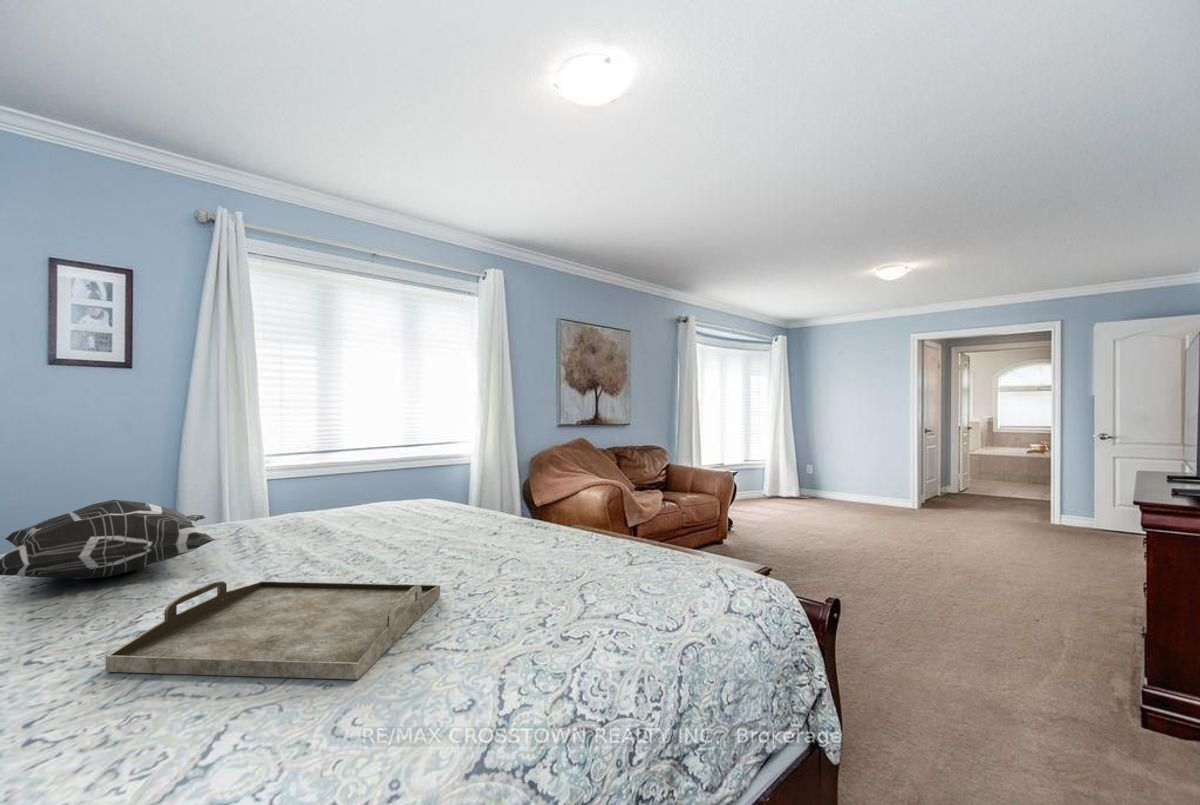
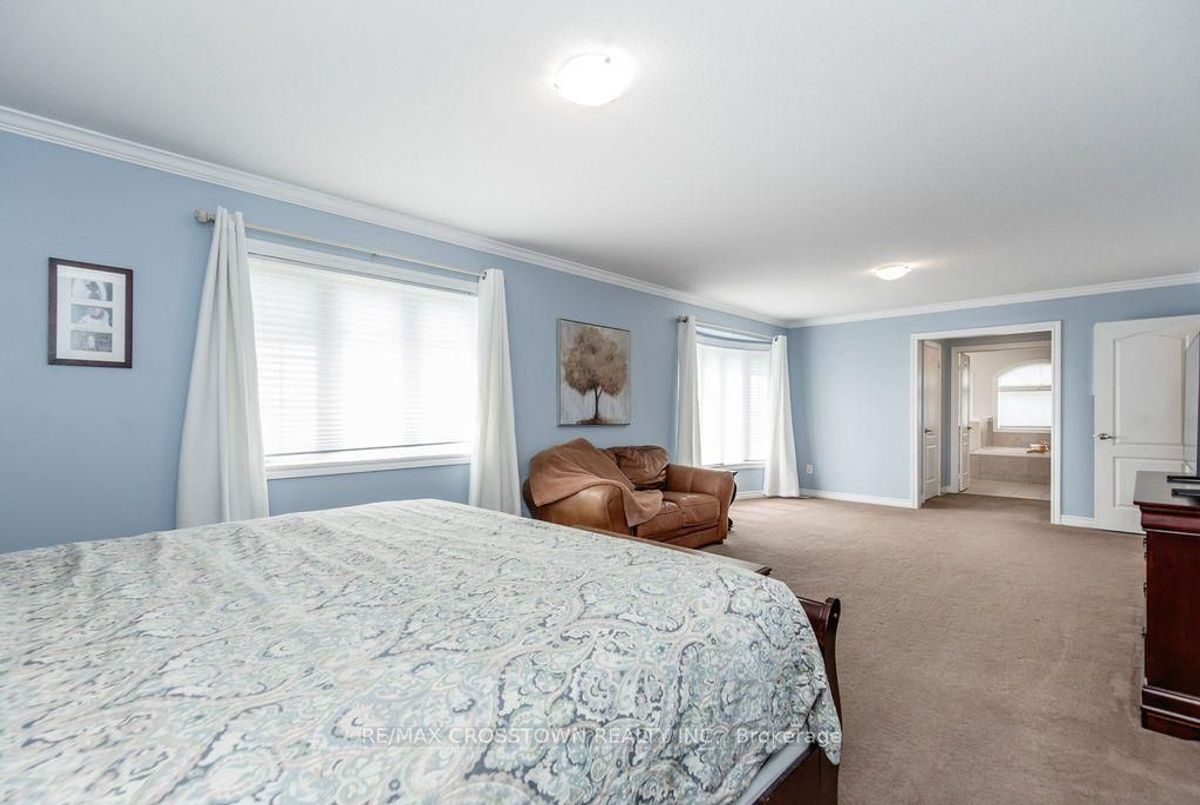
- decorative pillow (115, 537)
- serving tray (300, 609)
